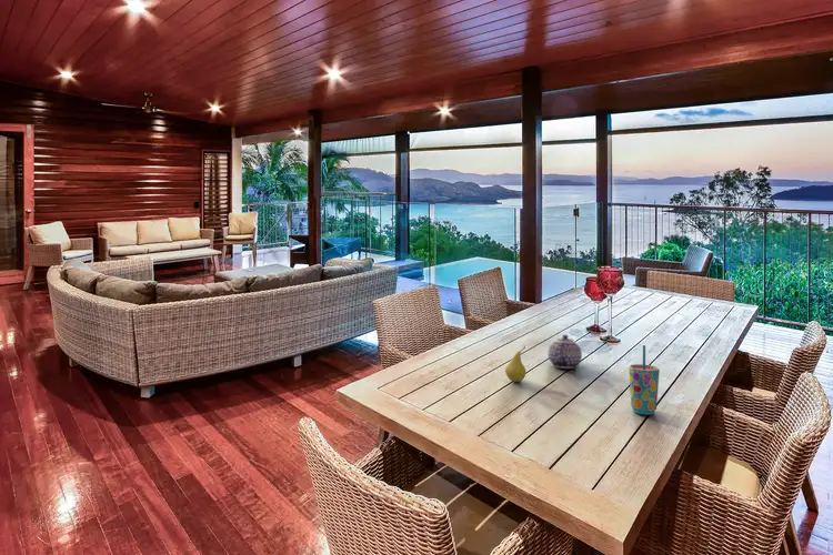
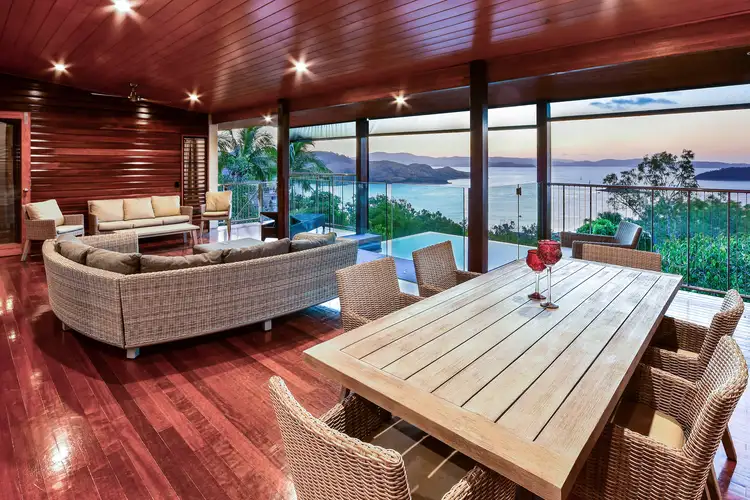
- cup (643, 379)
- fruit (516, 364)
- teapot (564, 350)
